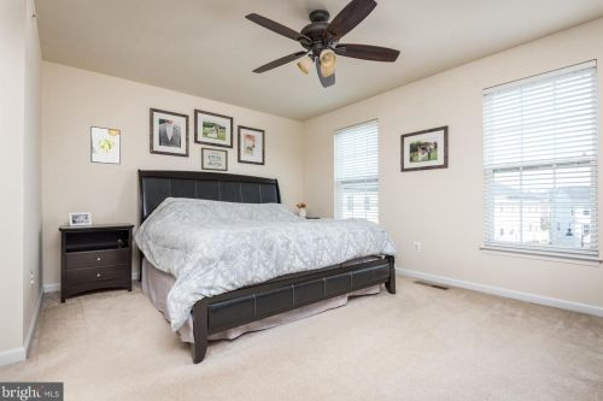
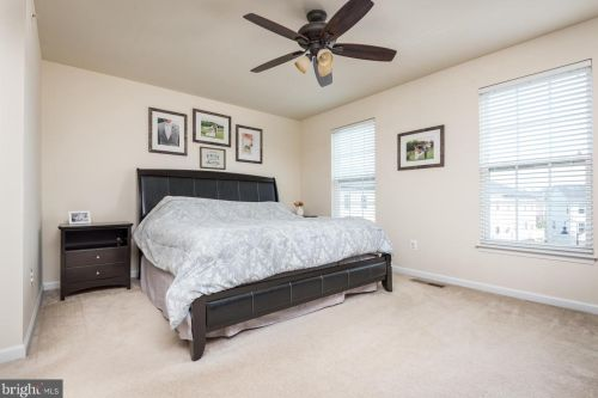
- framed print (105, 146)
